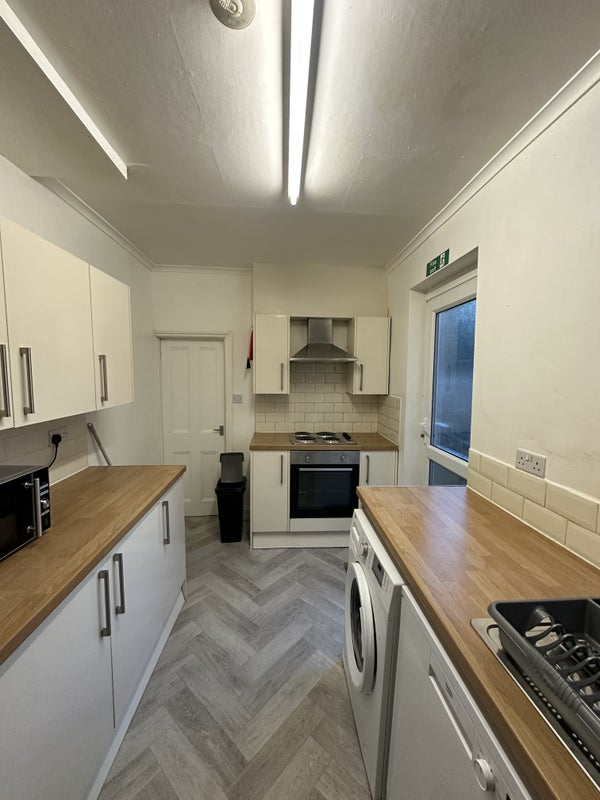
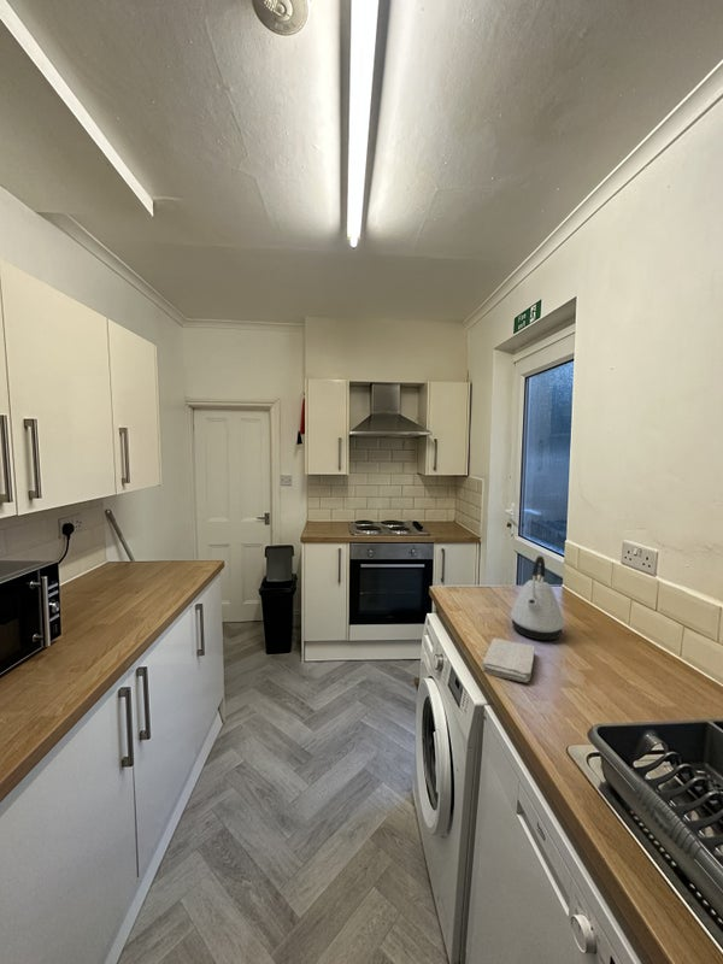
+ washcloth (509, 657)
+ kettle (537, 594)
